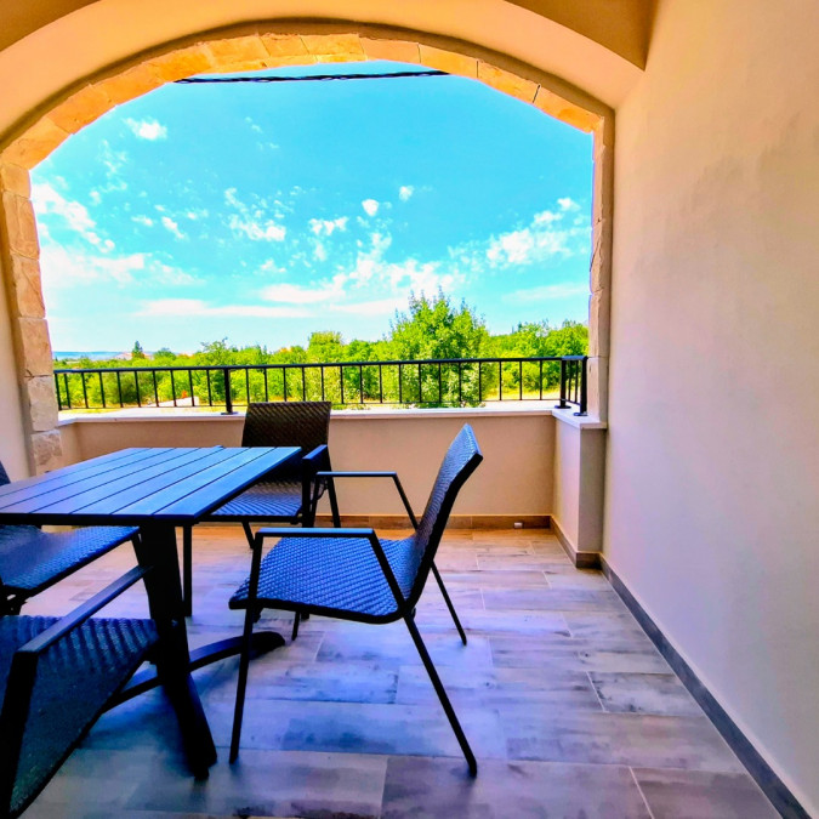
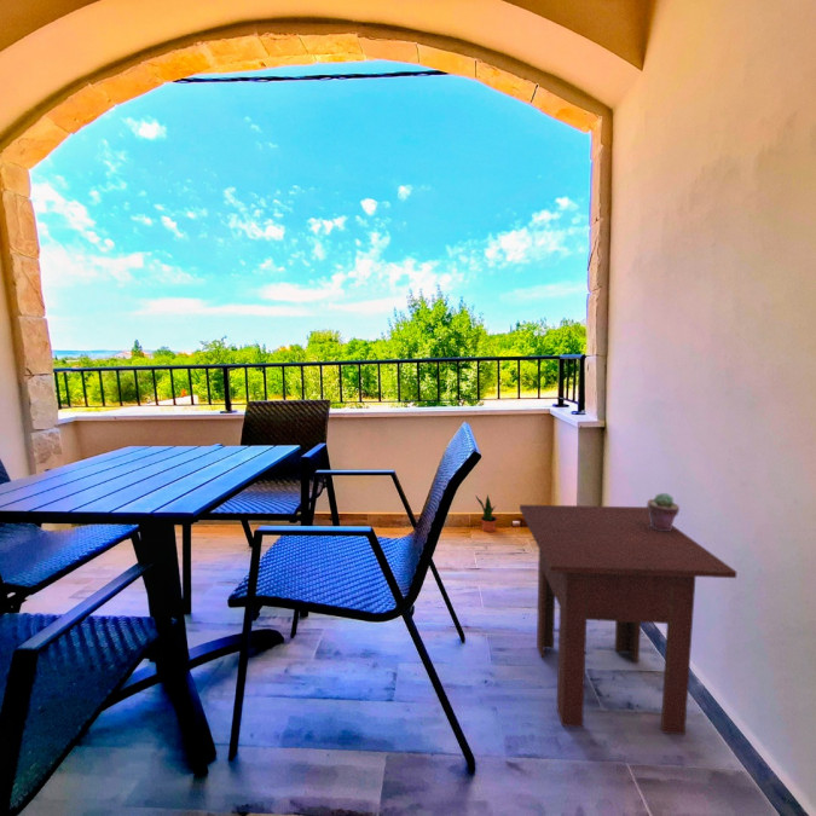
+ potted plant (486, 511)
+ potted succulent (662, 509)
+ side table (603, 609)
